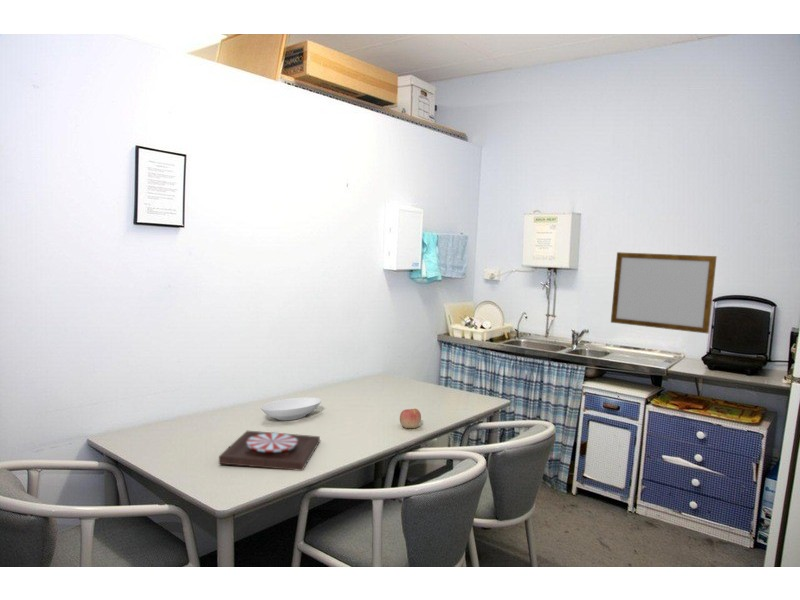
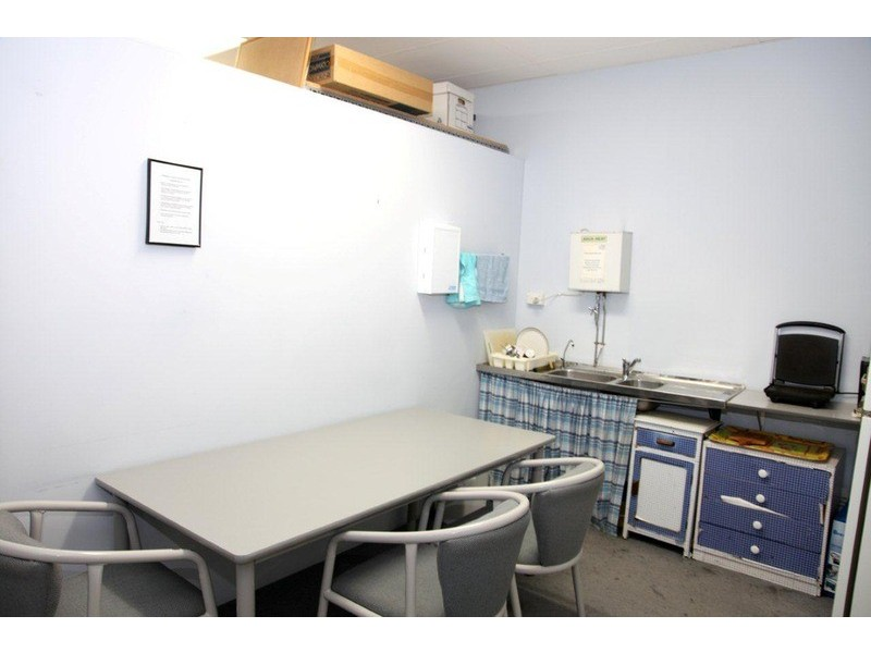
- bowl (291, 410)
- apple (410, 417)
- writing board (661, 291)
- plate (272, 446)
